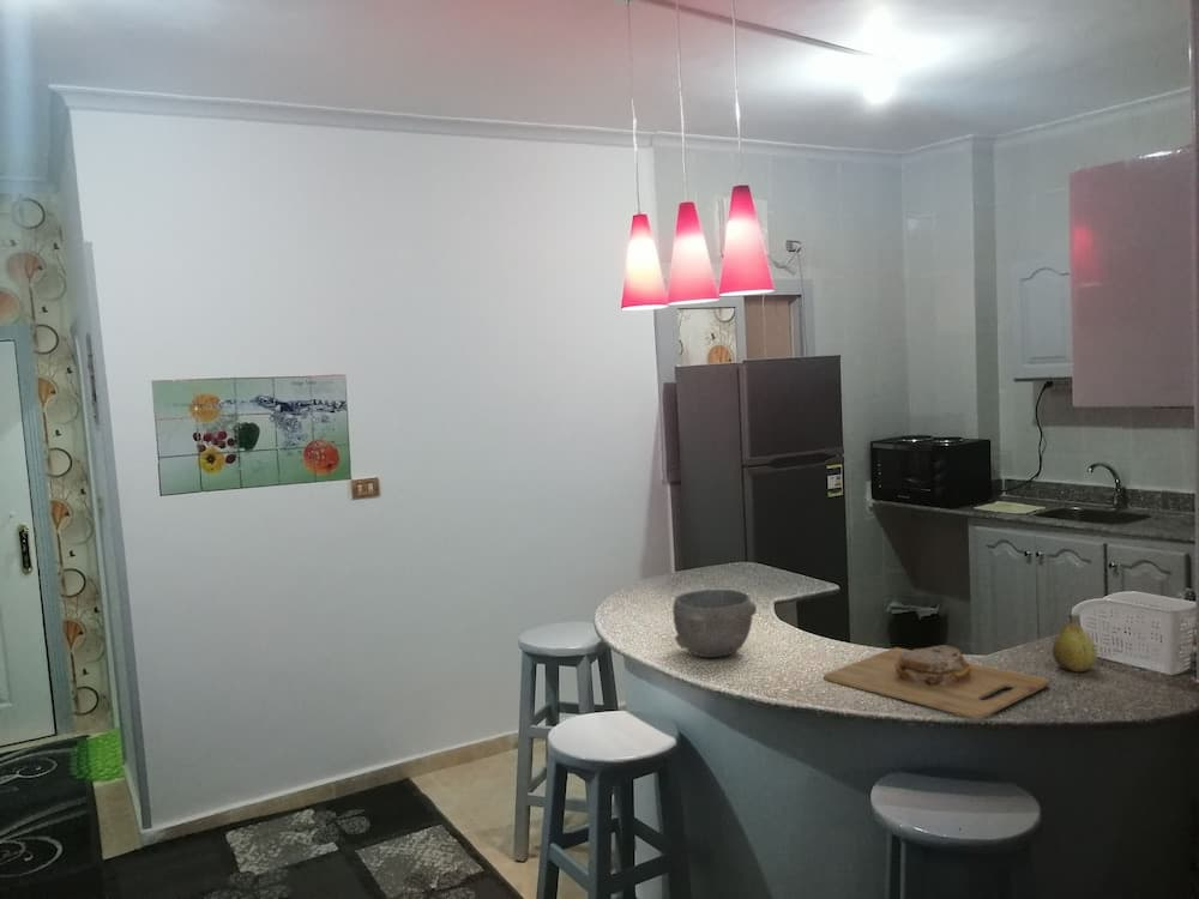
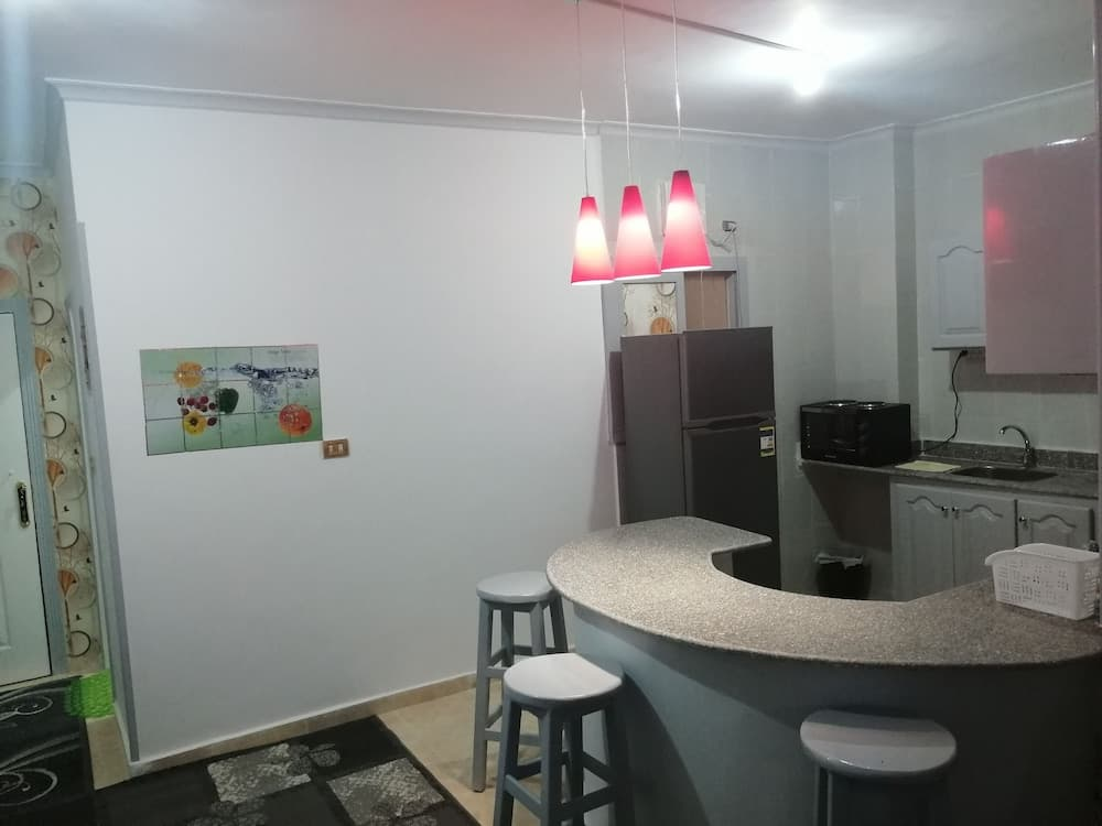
- bowl (711, 625)
- cutting board (932, 664)
- fruit (1073, 642)
